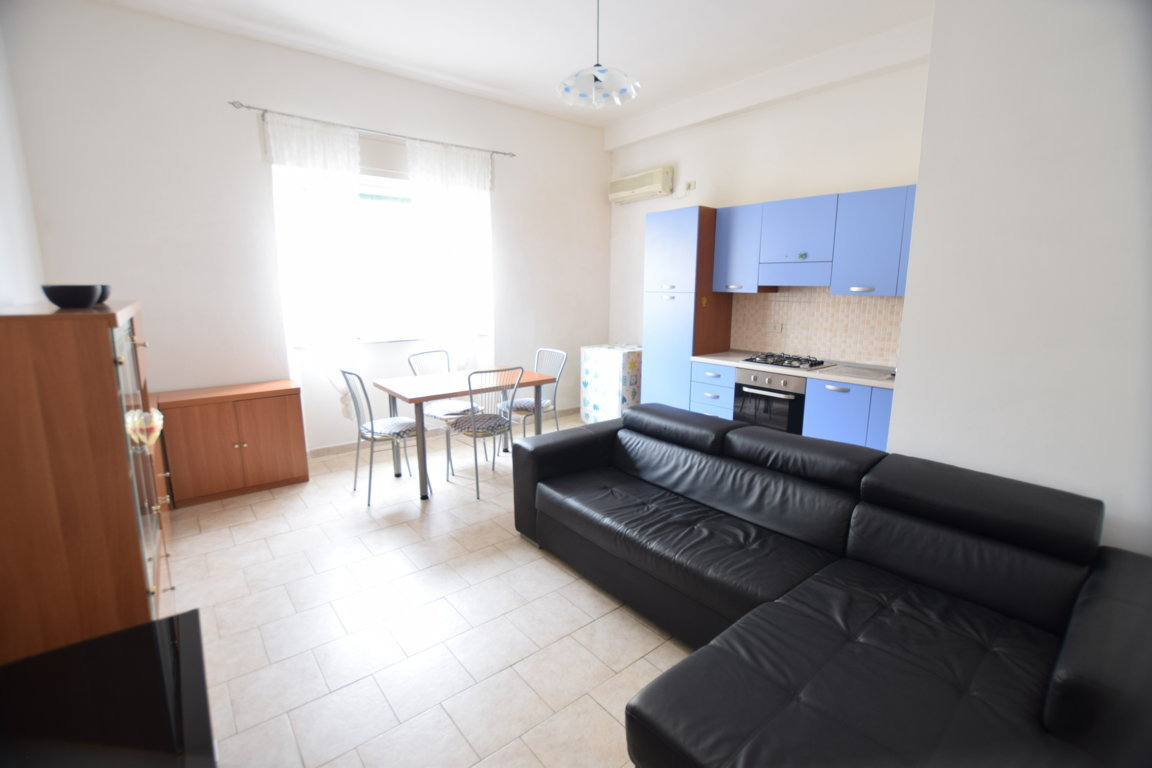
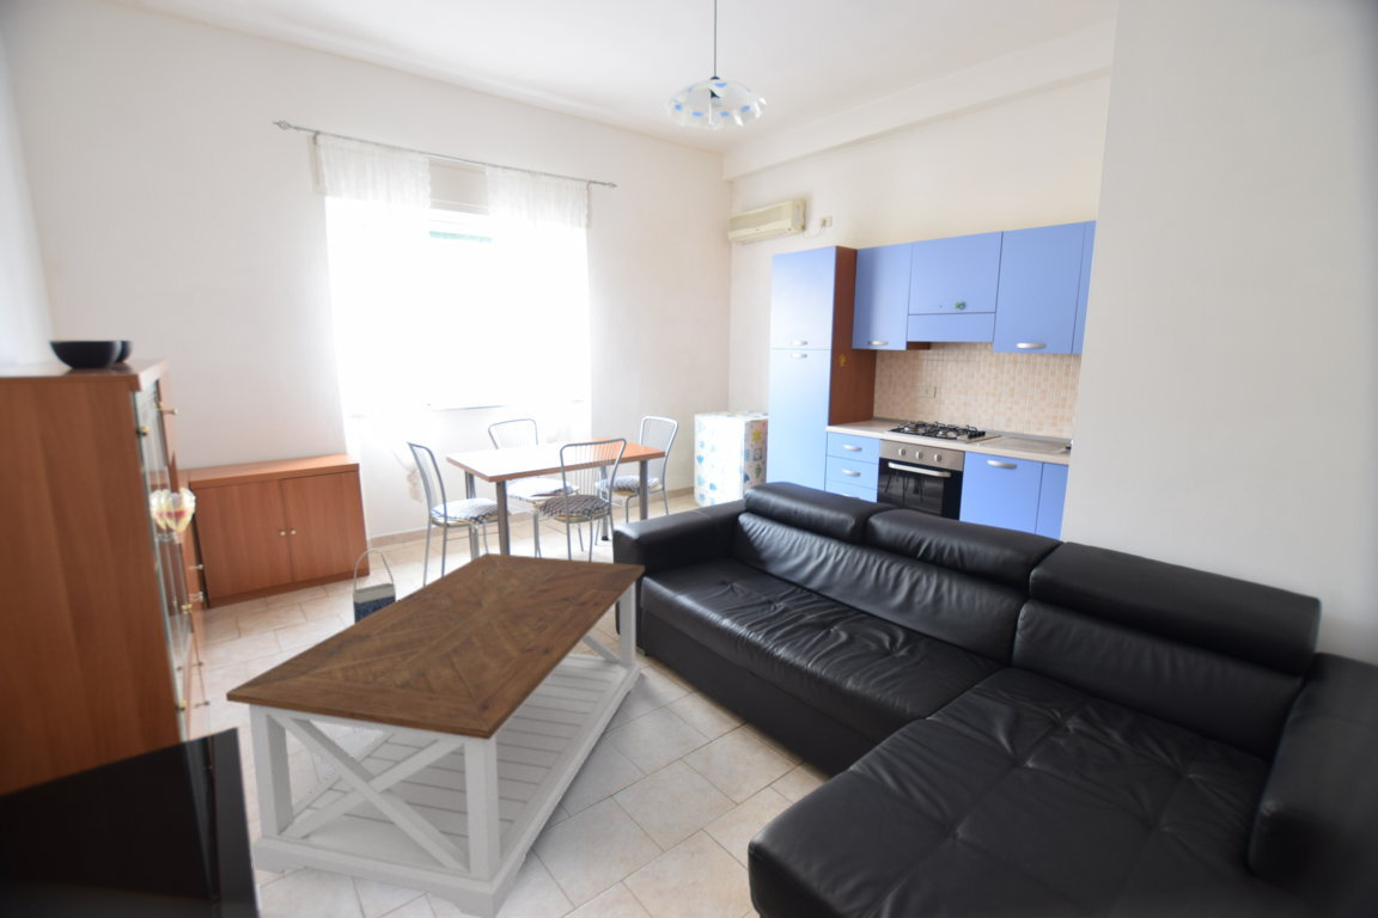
+ coffee table (489, 684)
+ bag (374, 593)
